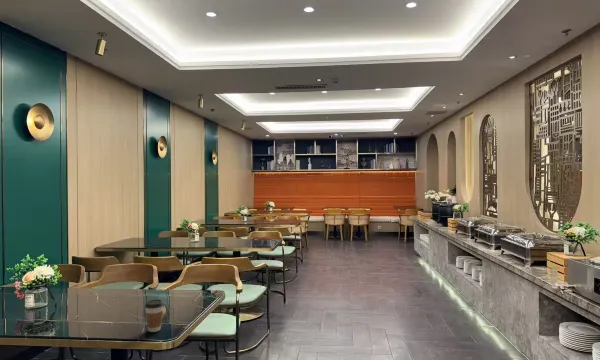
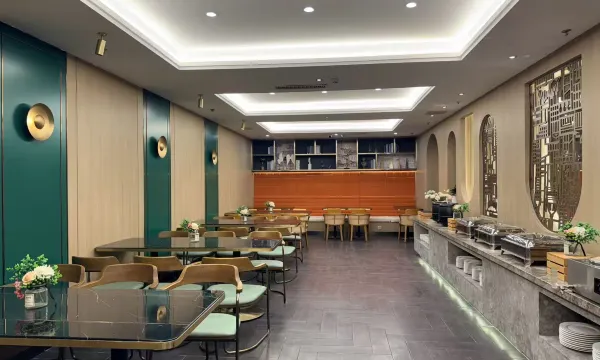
- coffee cup (154, 315)
